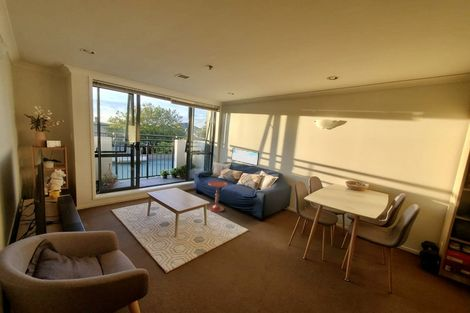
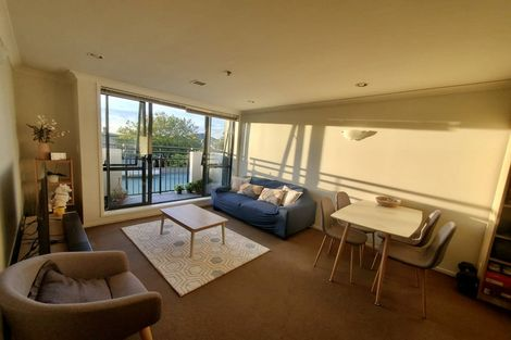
- wall art (244, 156)
- side table (217, 196)
